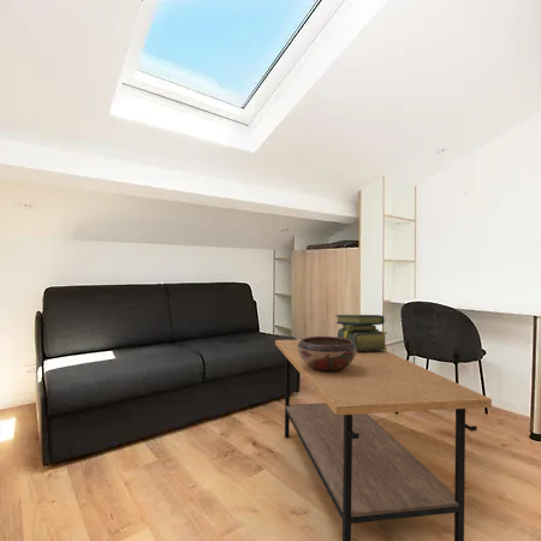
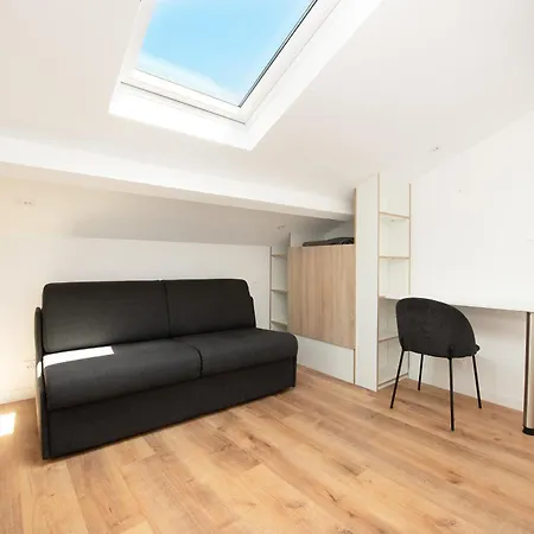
- stack of books (358, 329)
- coffee table (351, 421)
- decorative bowl (326, 353)
